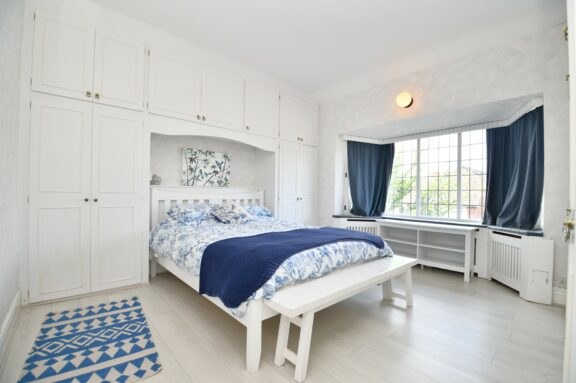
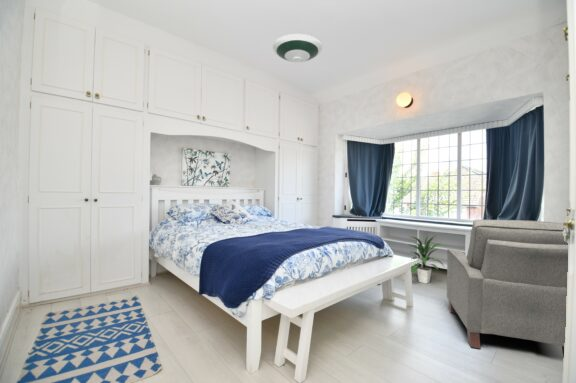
+ indoor plant (422, 257)
+ chair (505, 276)
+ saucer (297, 54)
